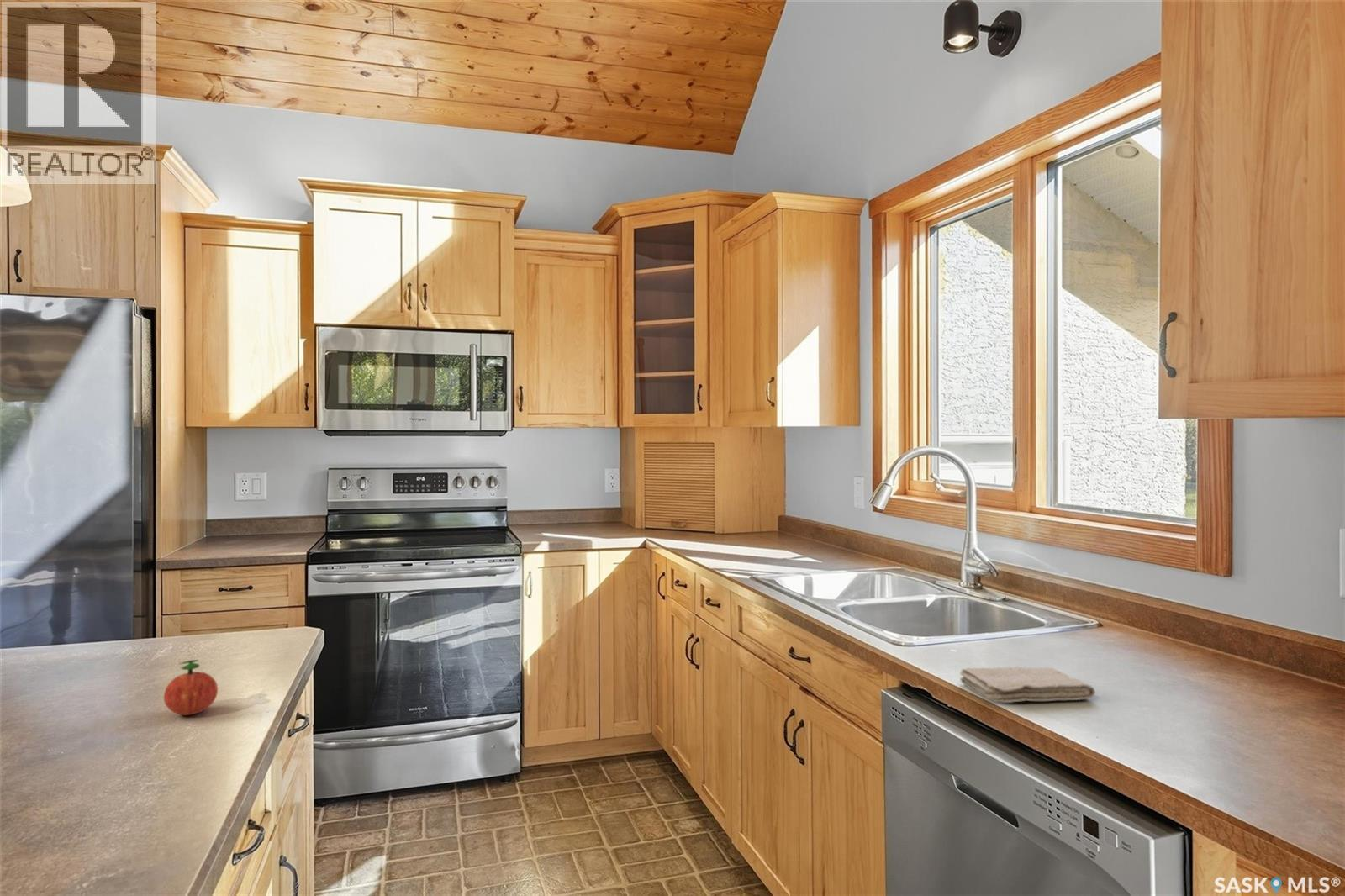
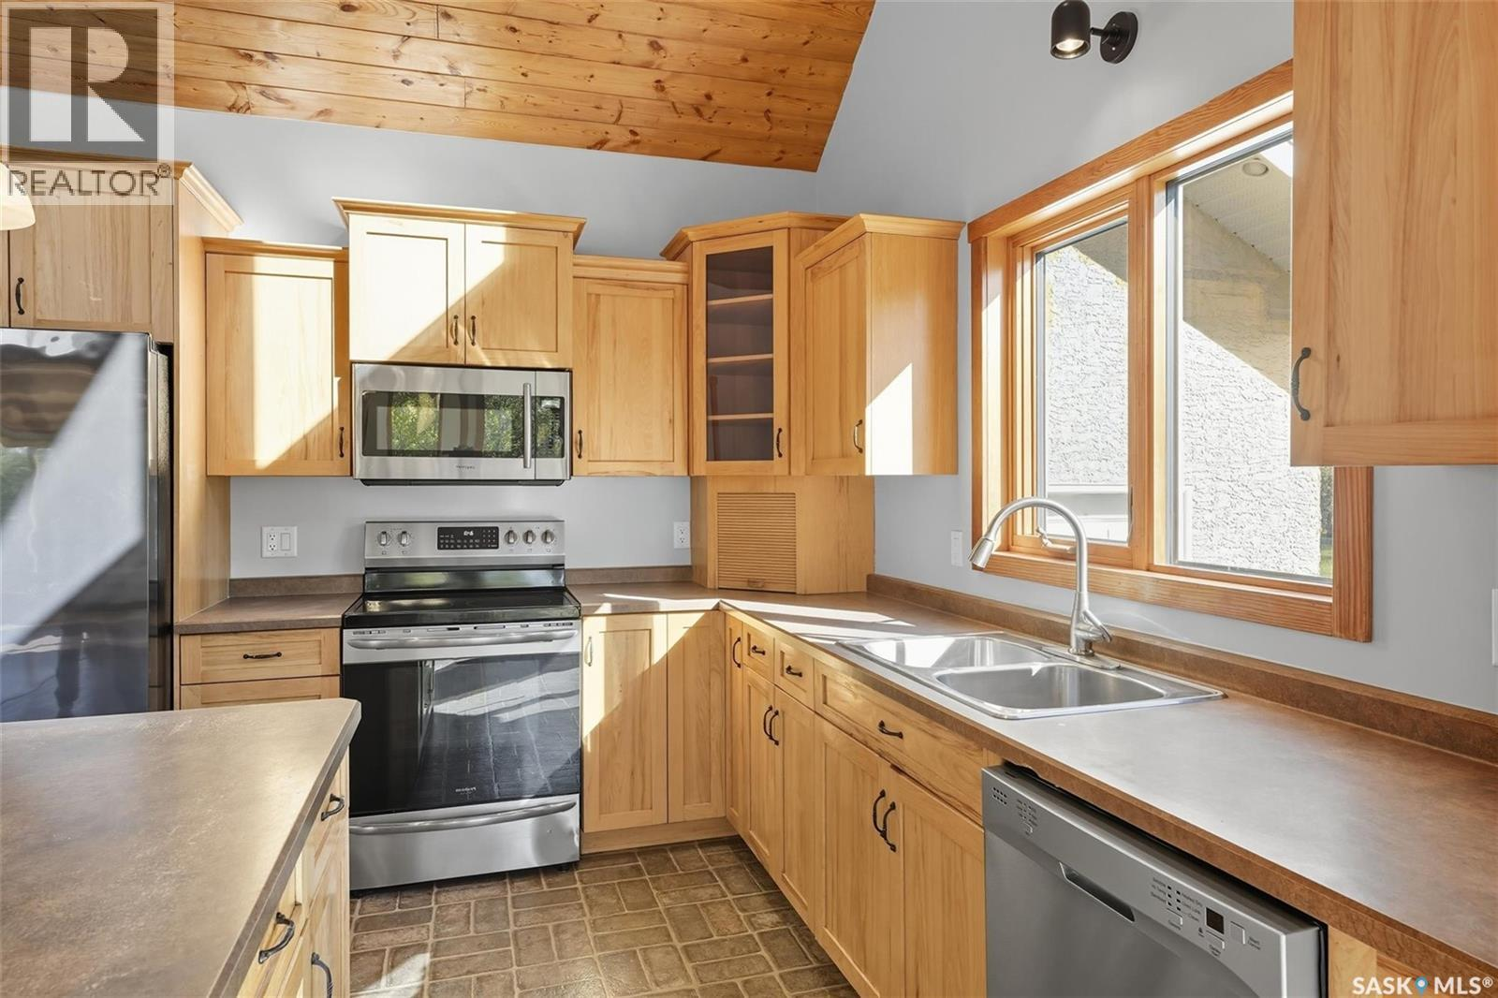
- washcloth (1023, 682)
- apple (191, 687)
